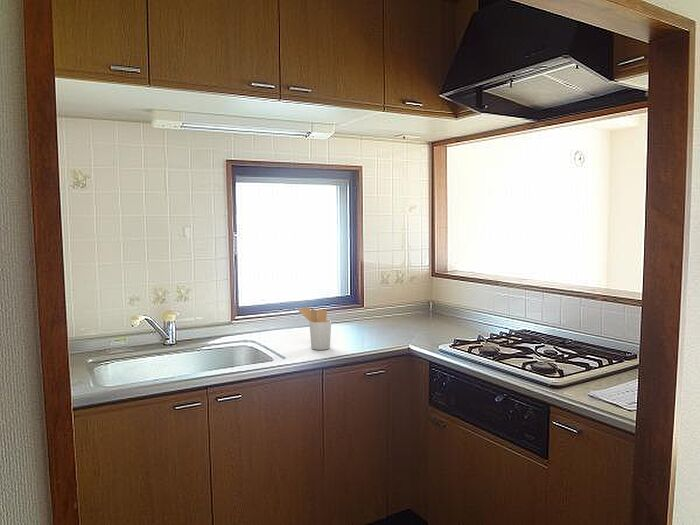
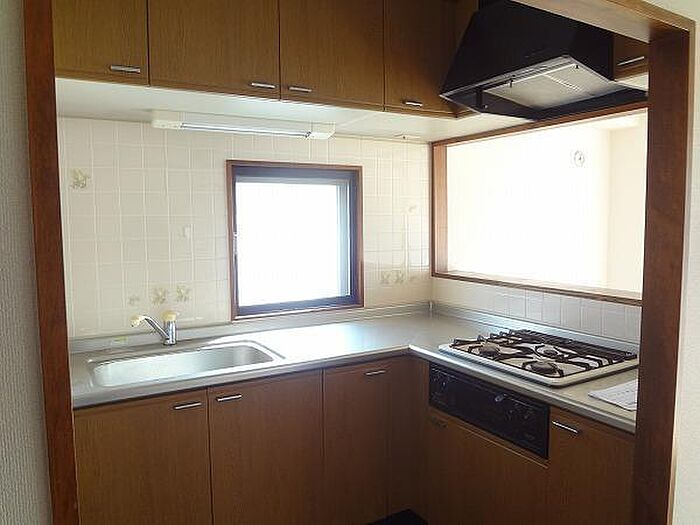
- utensil holder (315, 327)
